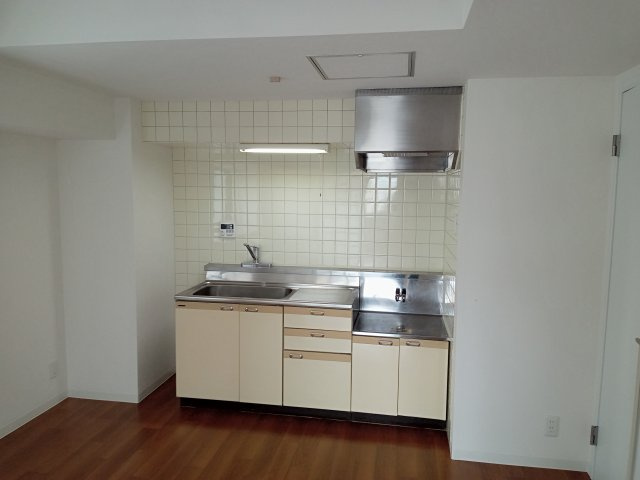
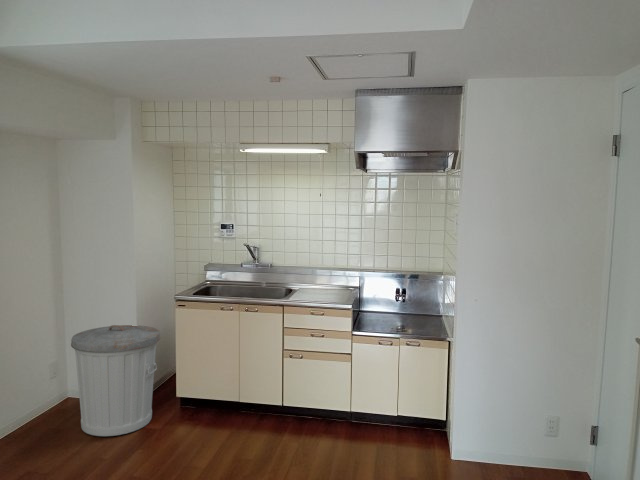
+ trash can (117, 373)
